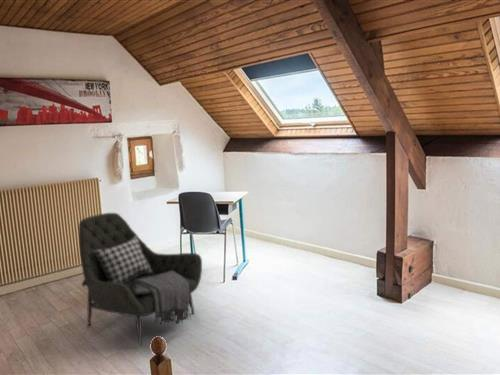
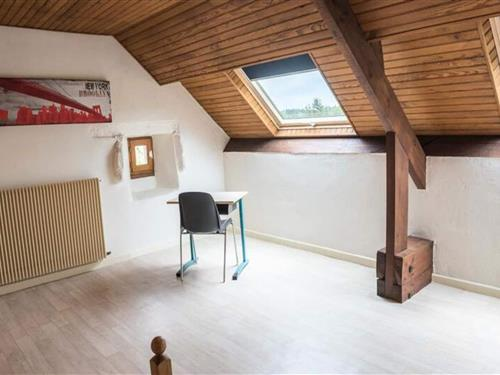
- armchair (138, 270)
